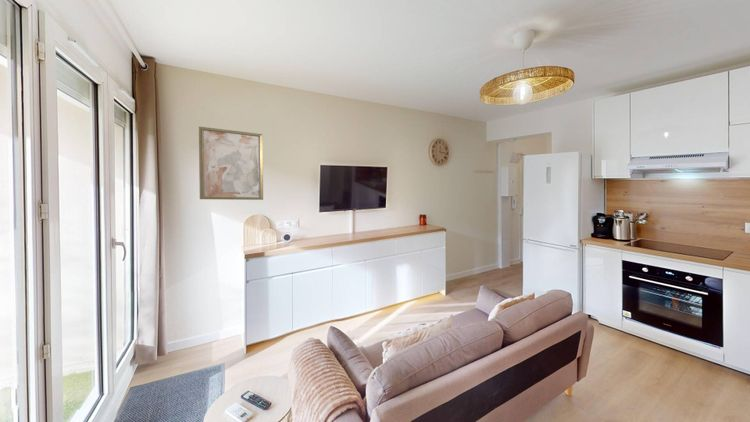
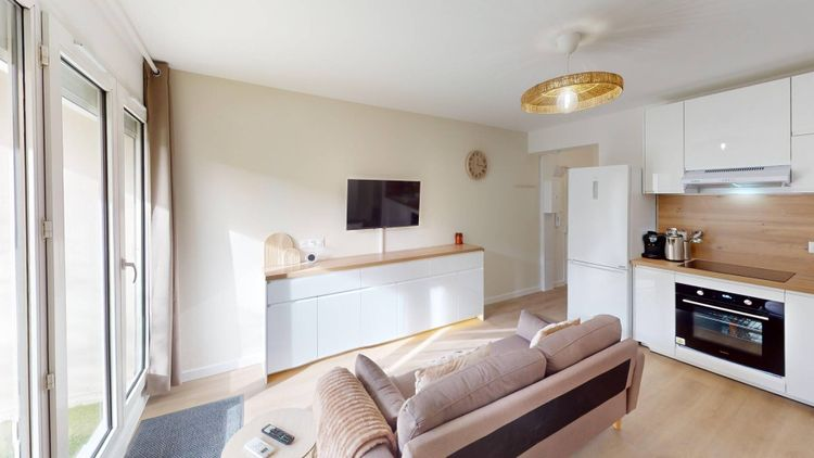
- wall art (232, 165)
